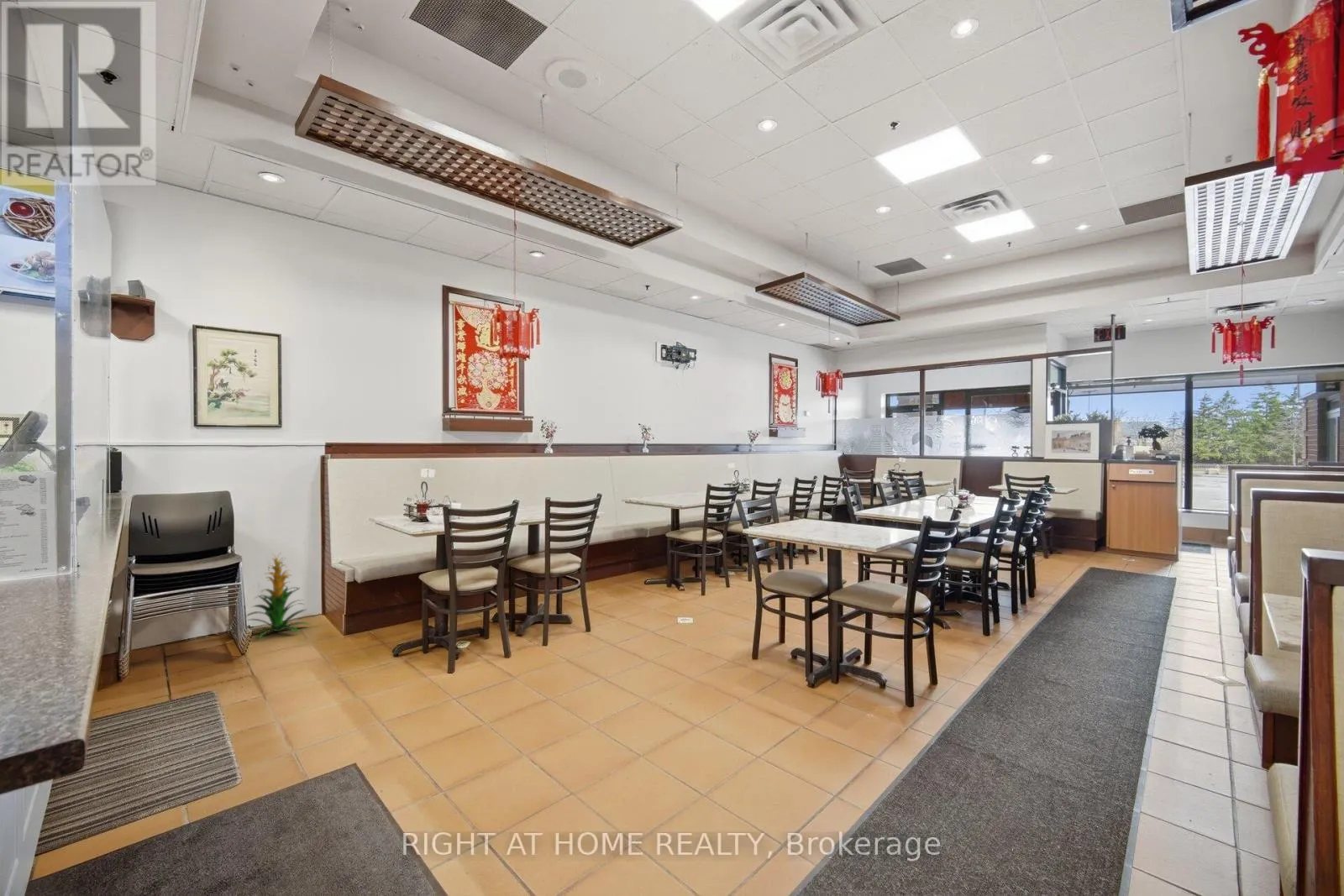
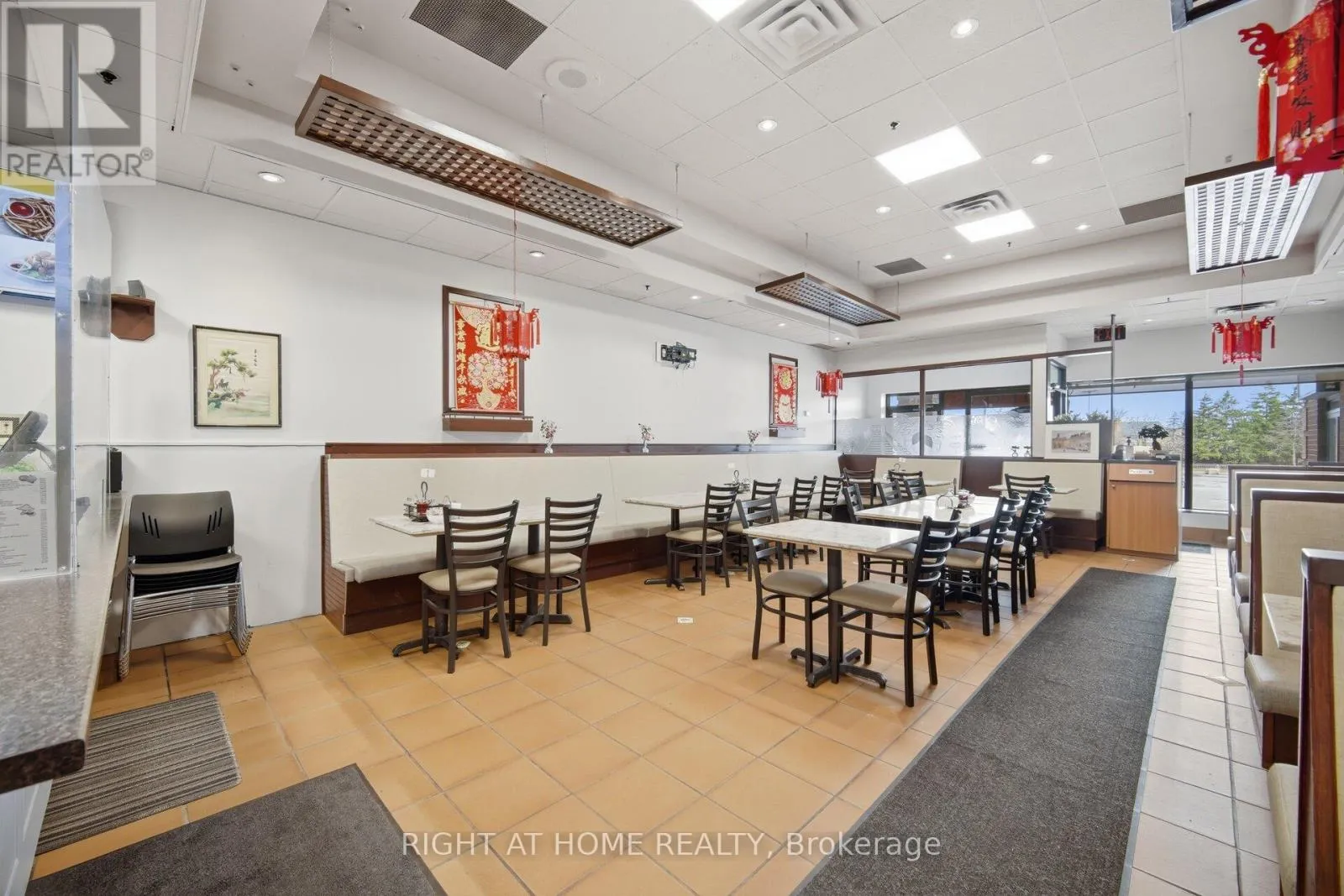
- indoor plant (278, 592)
